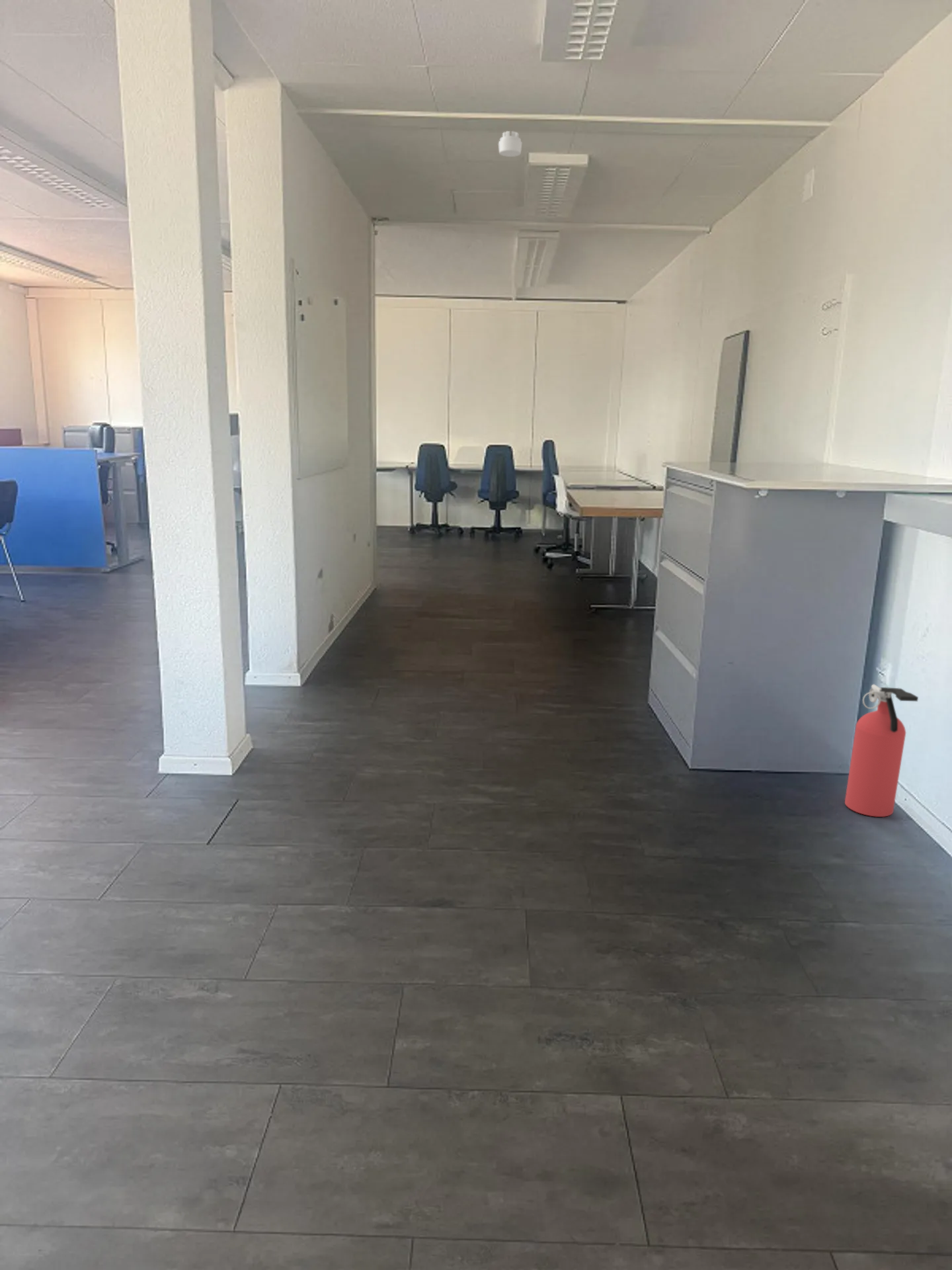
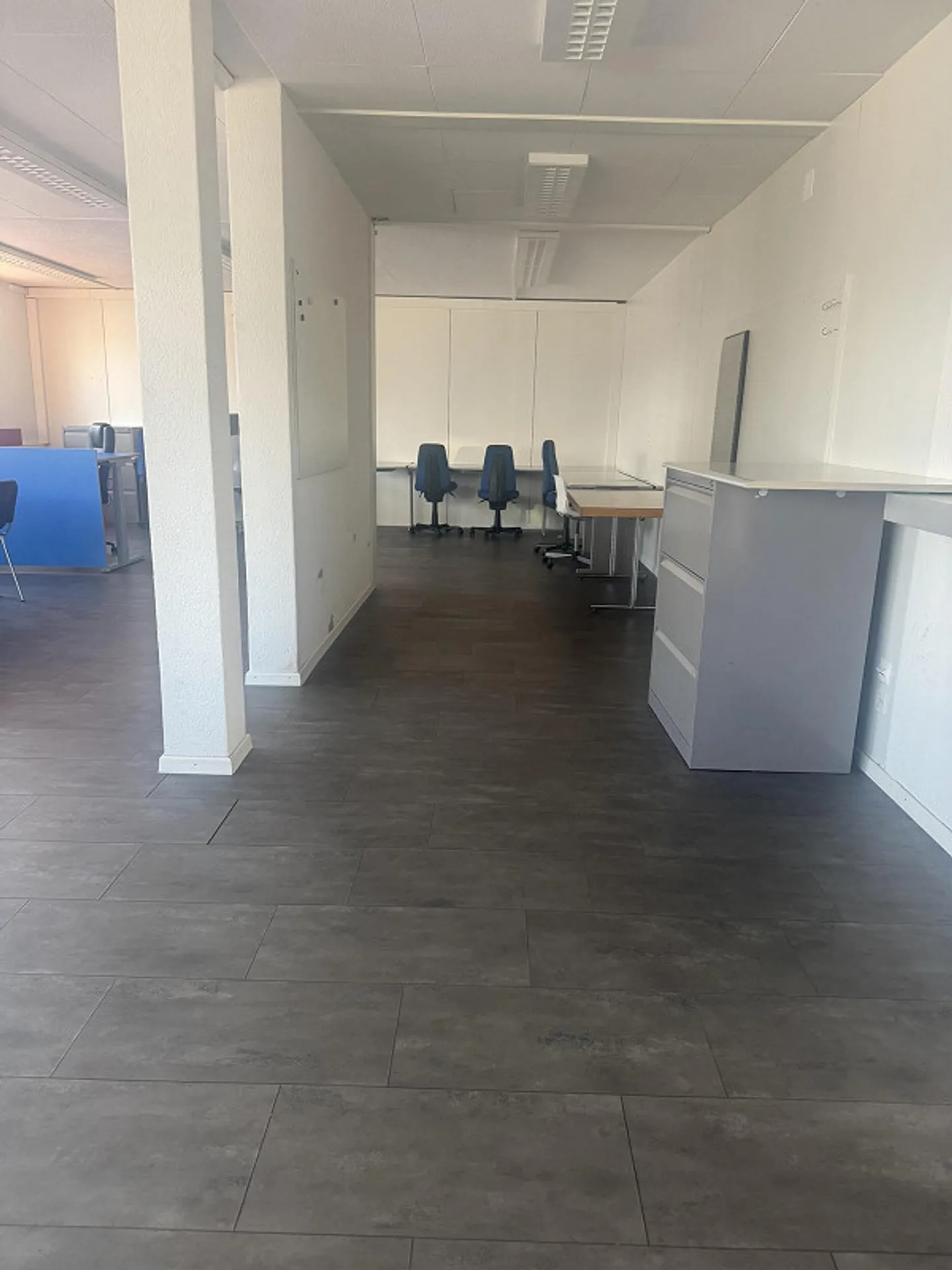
- fire extinguisher (881, 749)
- smoke detector (510, 144)
